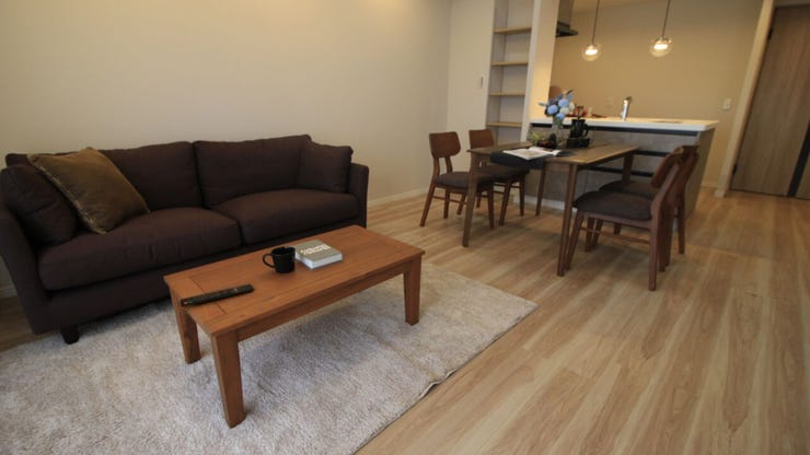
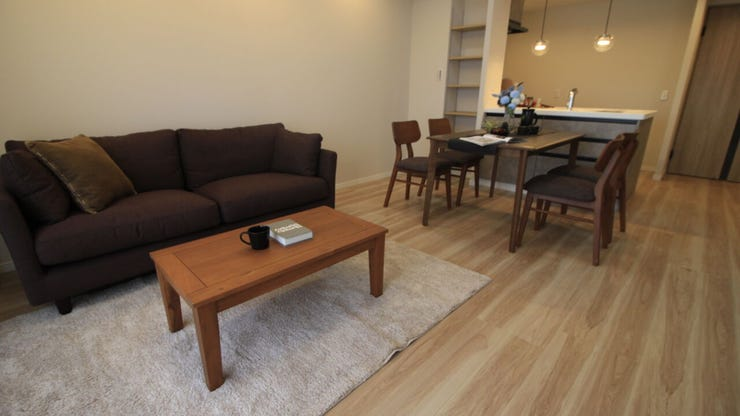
- remote control (218, 295)
